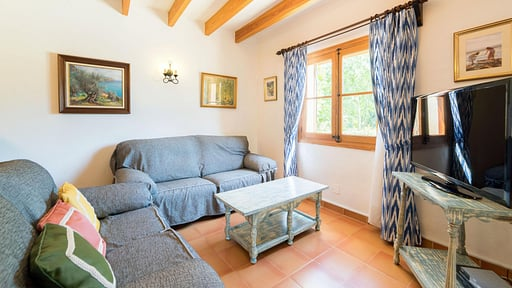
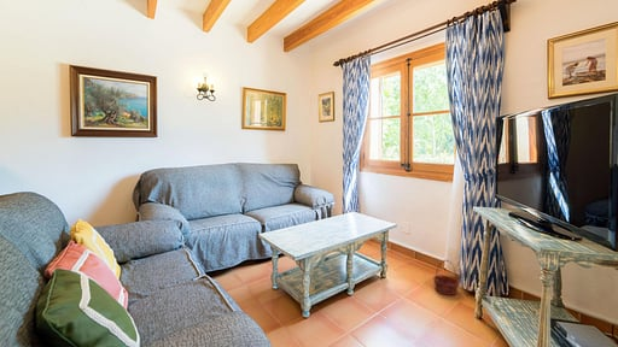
+ basket (445, 276)
